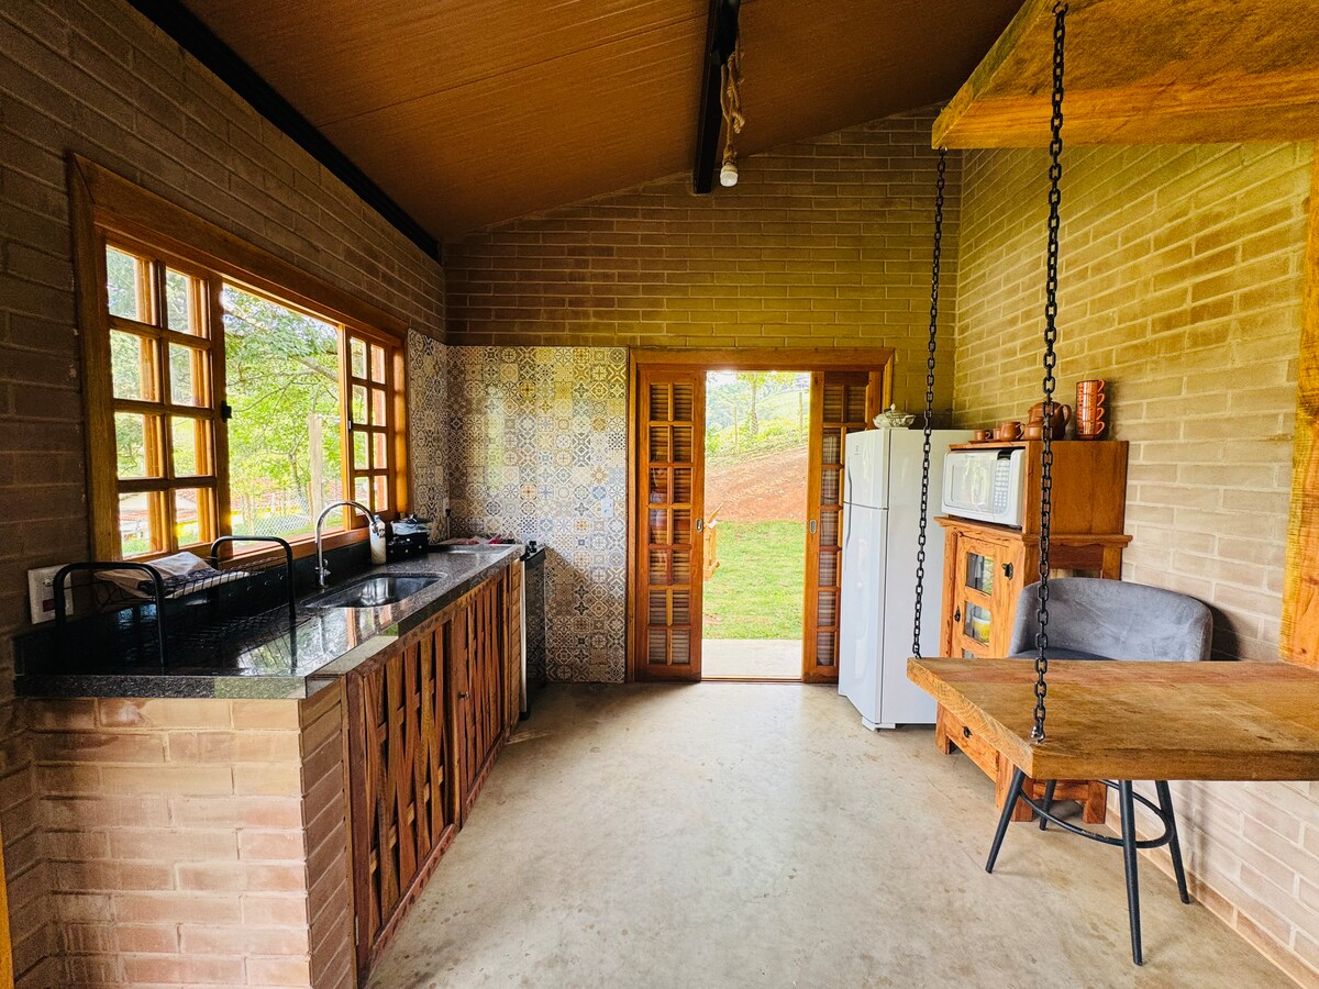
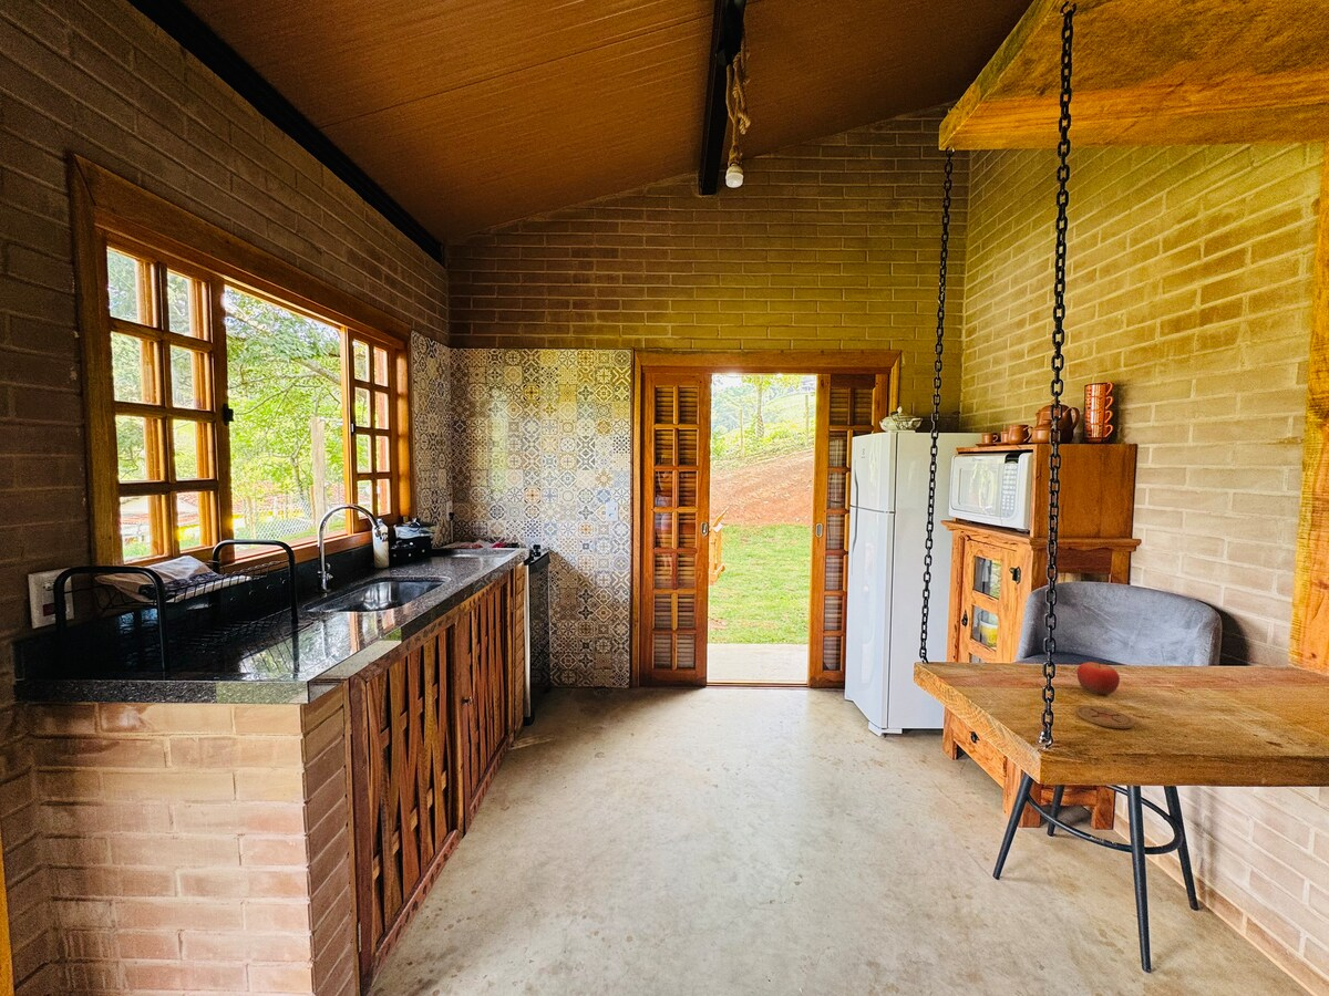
+ coaster (1104, 716)
+ fruit (1098, 675)
